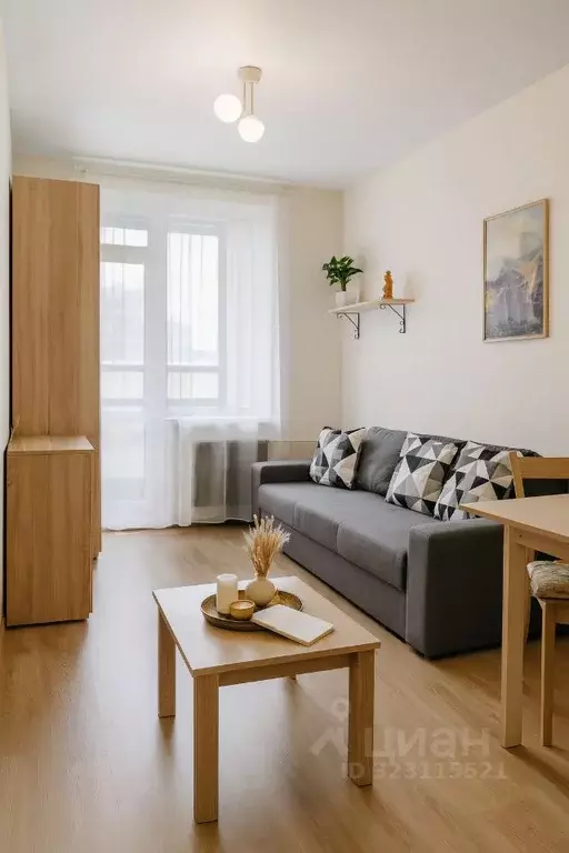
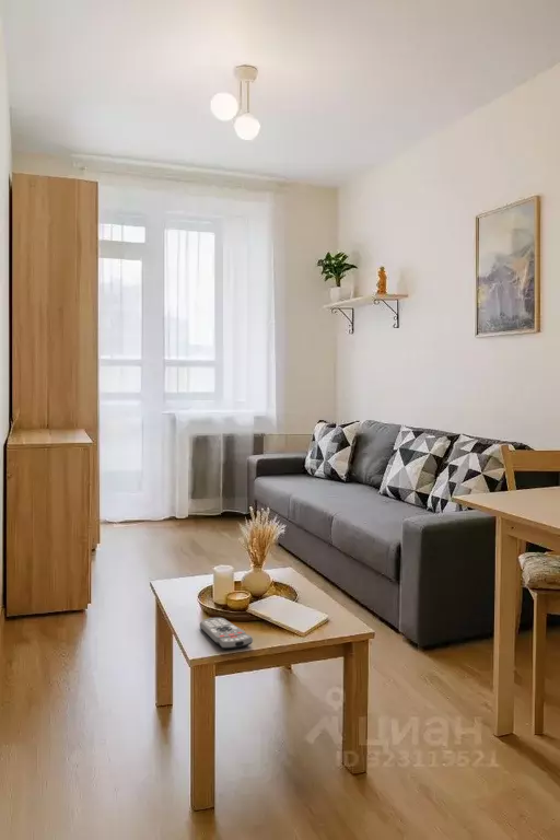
+ remote control (223, 632)
